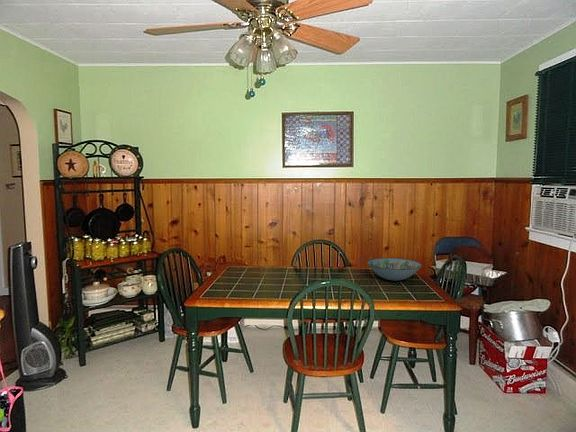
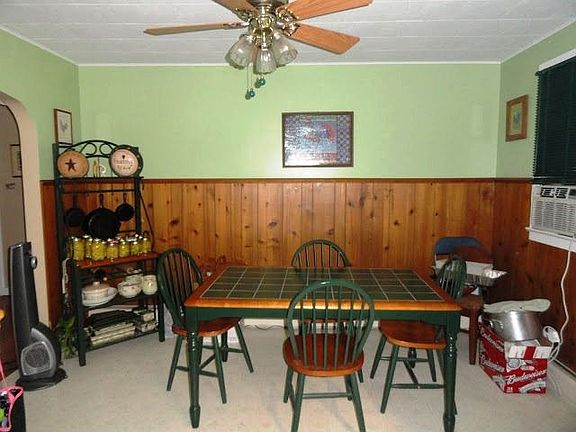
- decorative bowl (393, 271)
